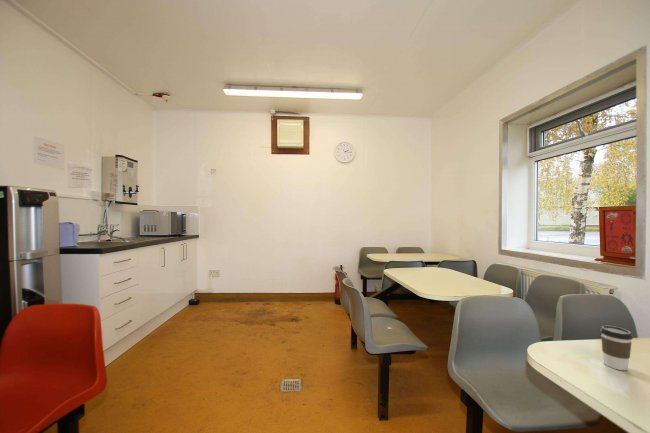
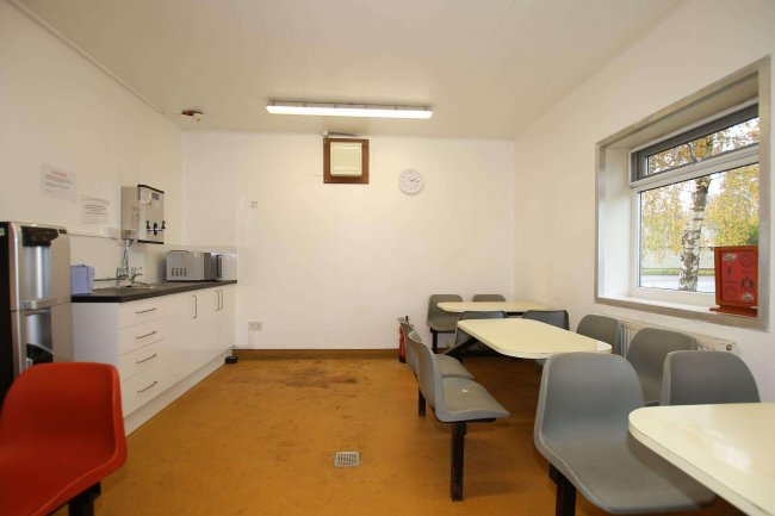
- coffee cup (615, 347)
